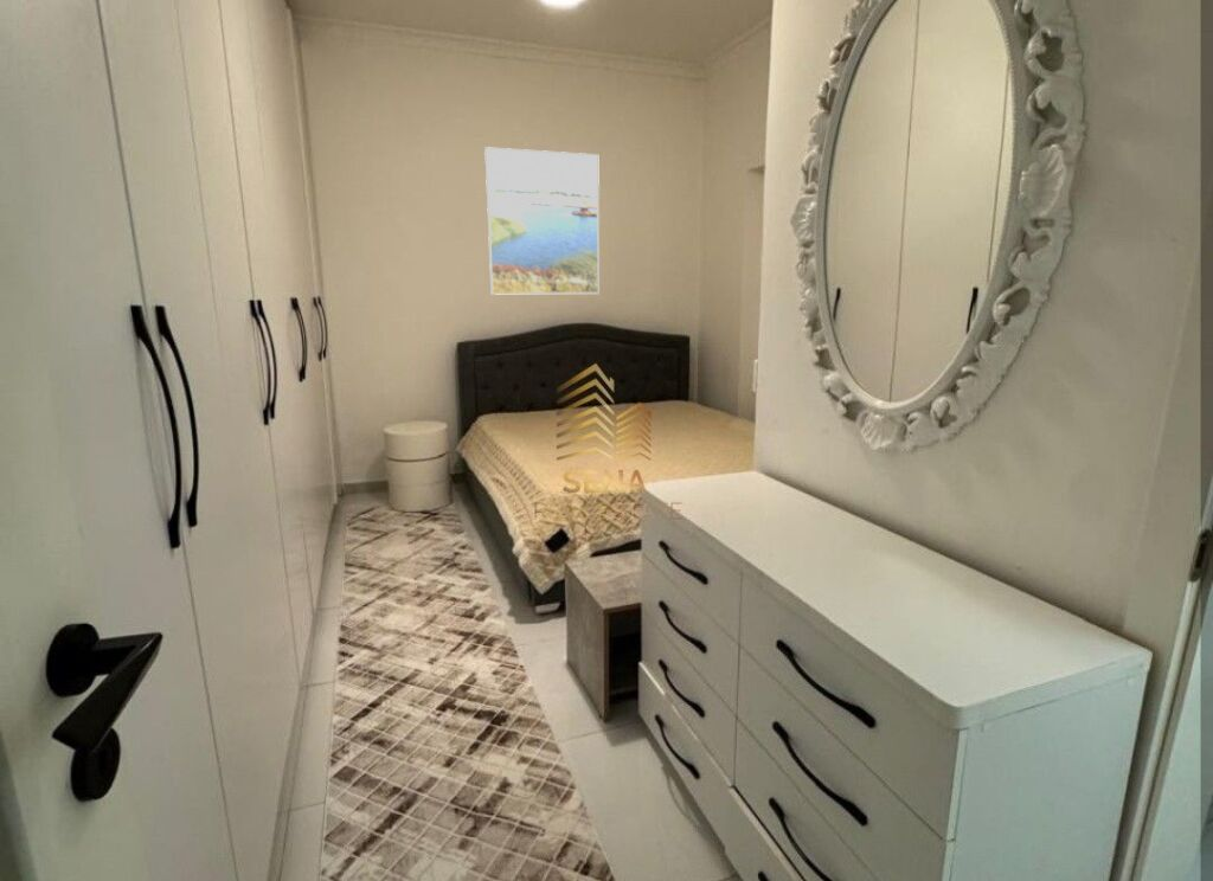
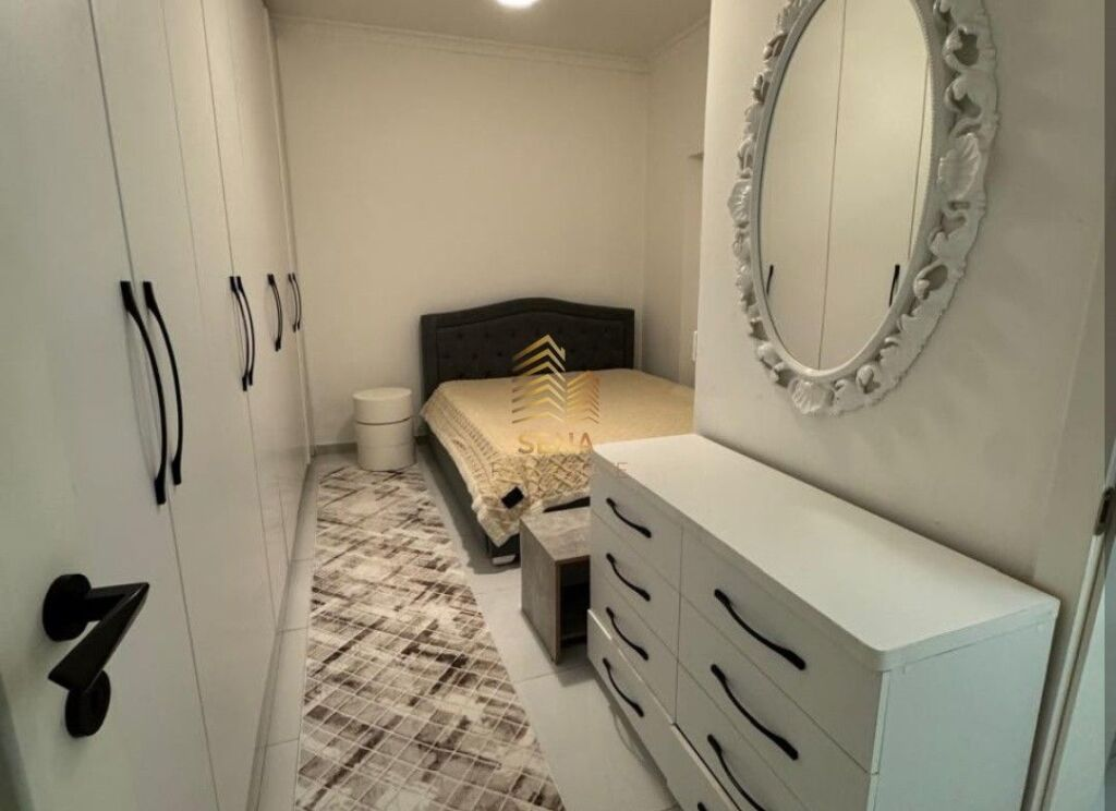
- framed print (544, 224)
